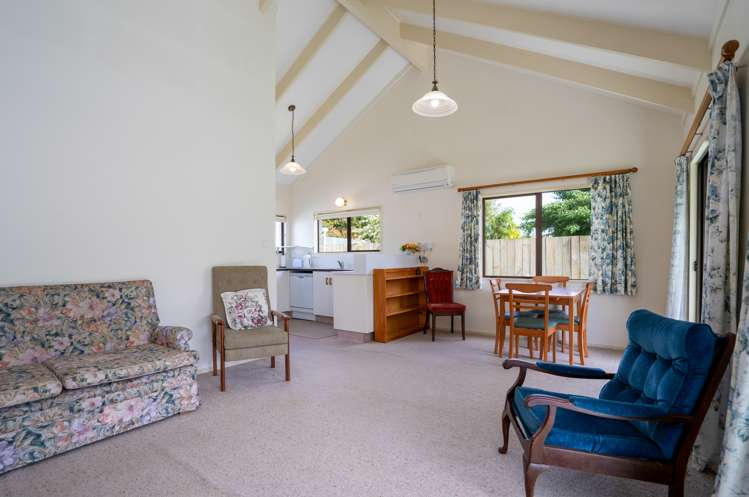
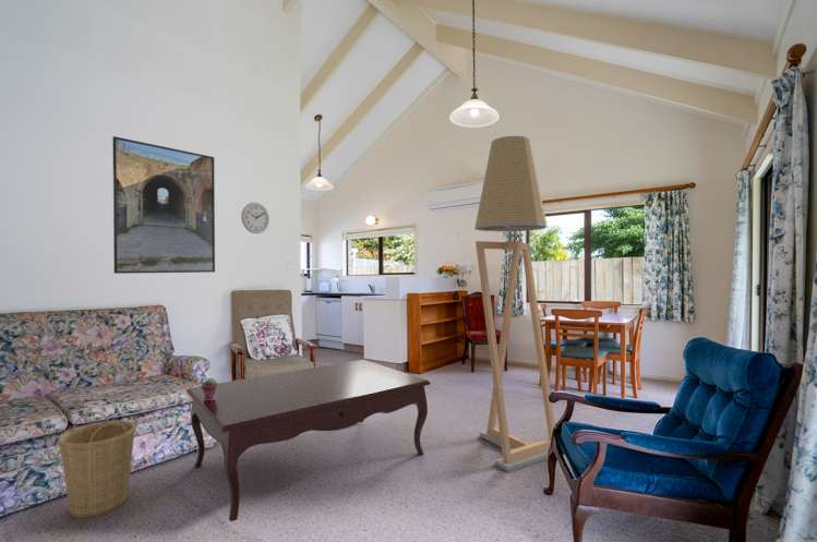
+ wall clock (255, 217)
+ potted succulent (209, 387)
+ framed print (168, 209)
+ basket (98, 460)
+ floor lamp (509, 294)
+ coffee table (312, 421)
